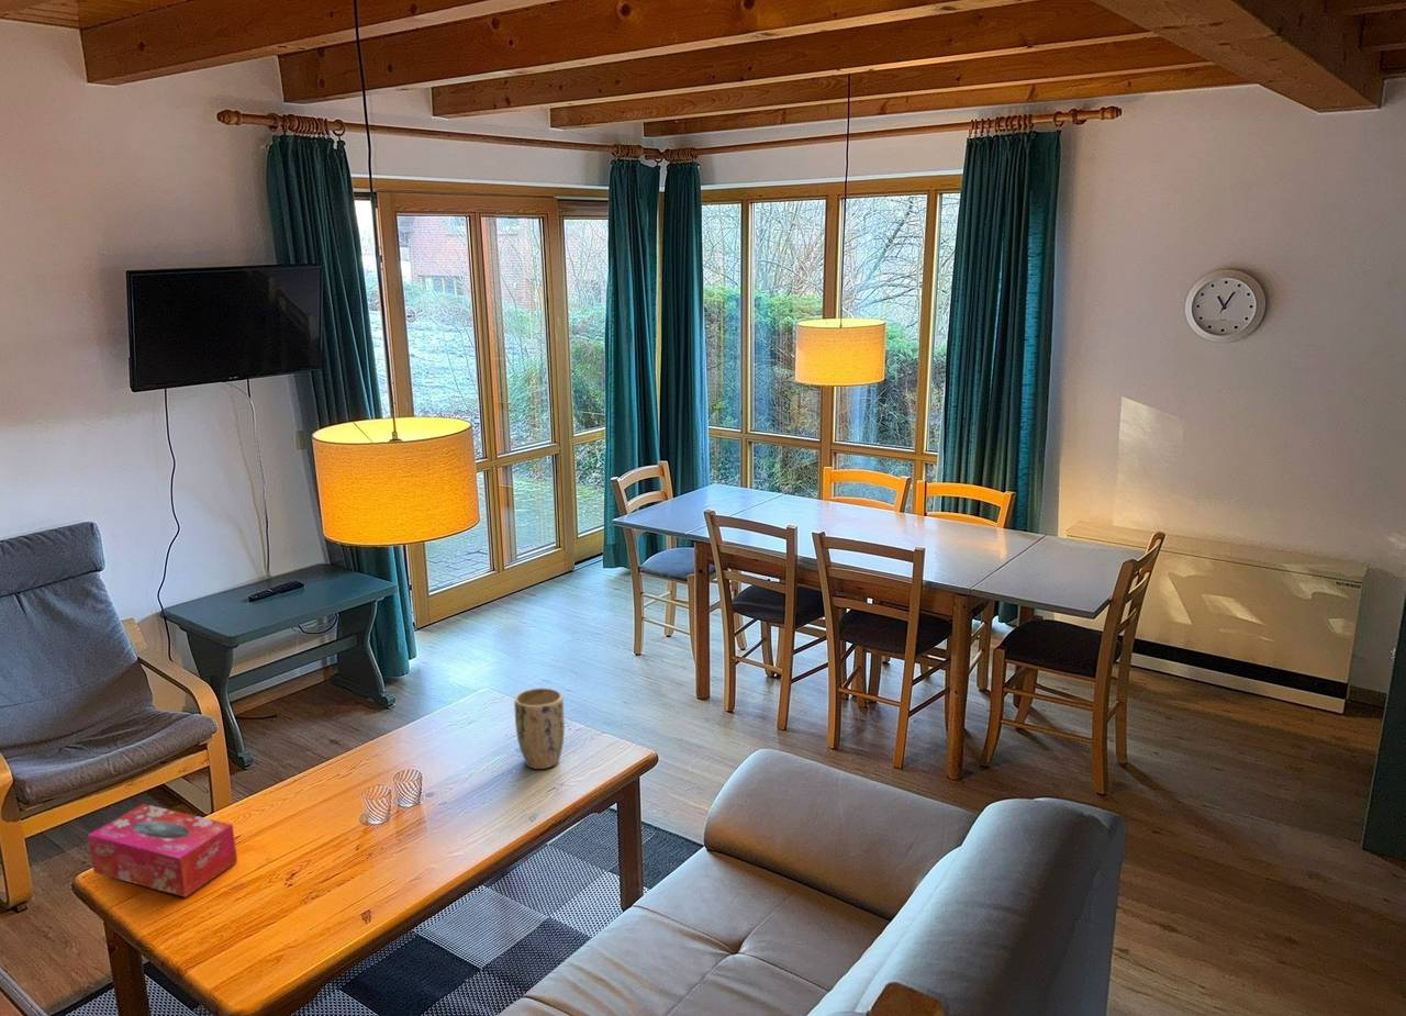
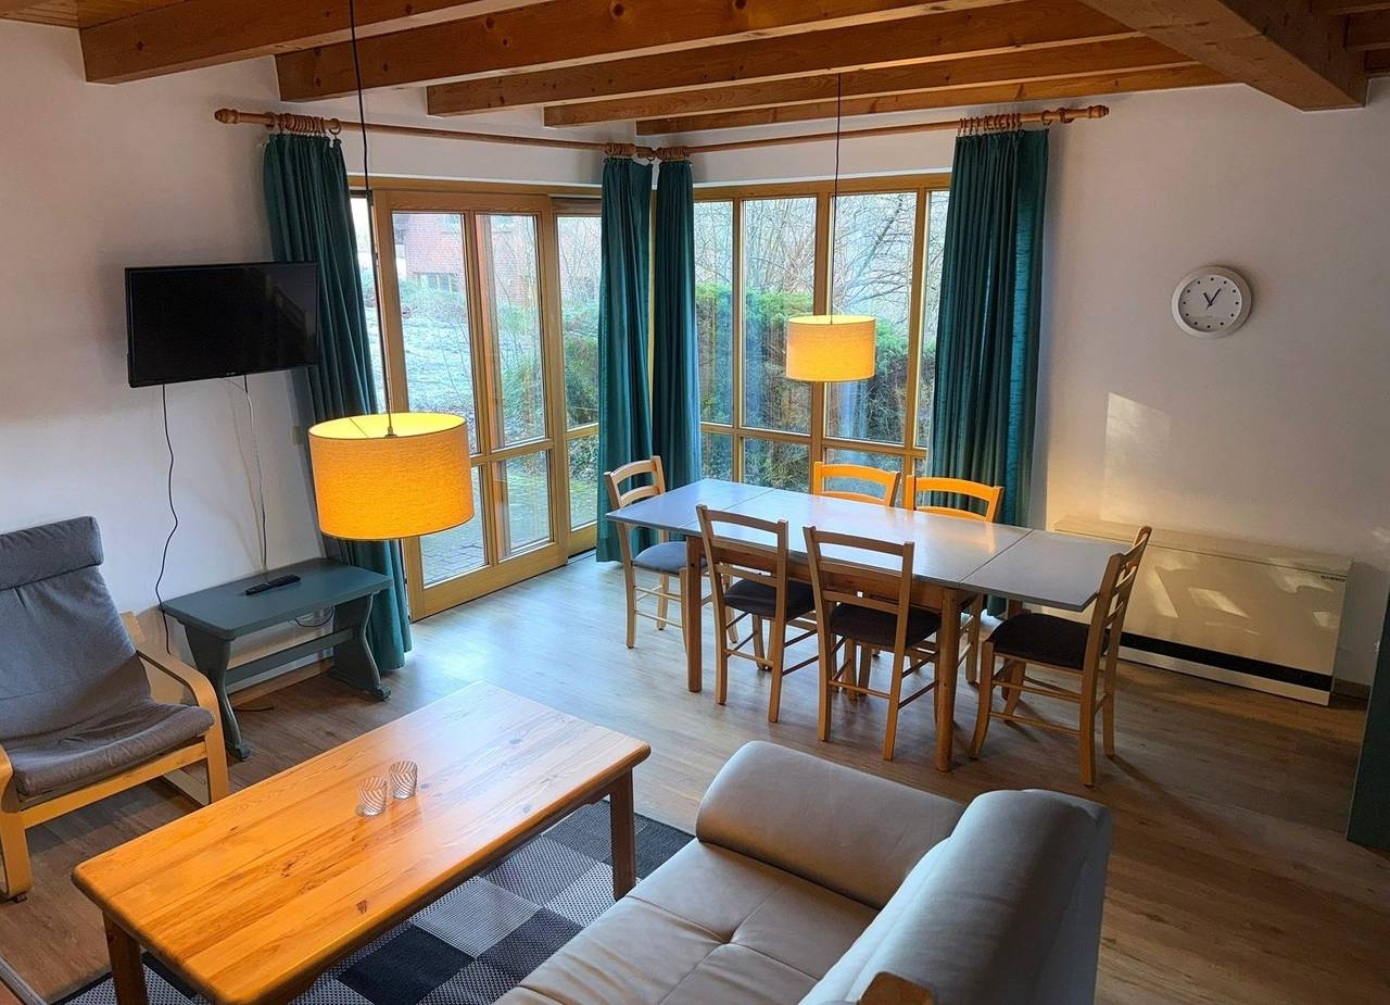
- tissue box (163, 848)
- plant pot (539, 729)
